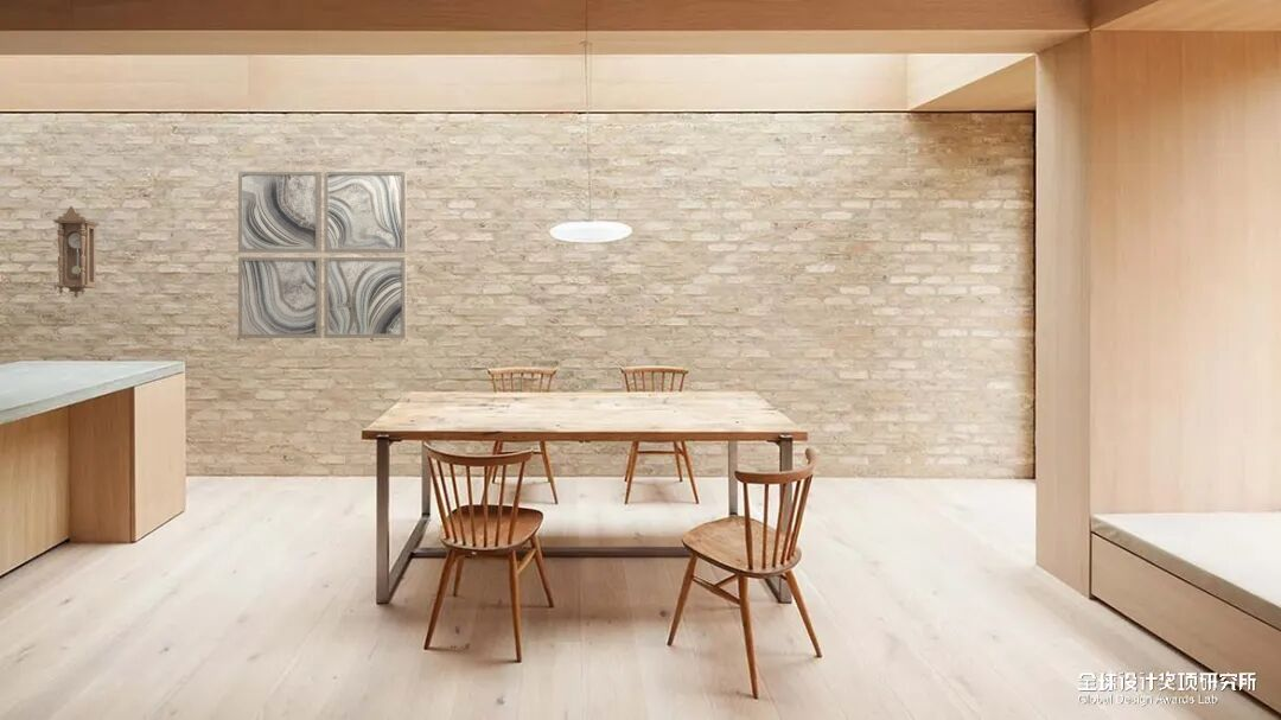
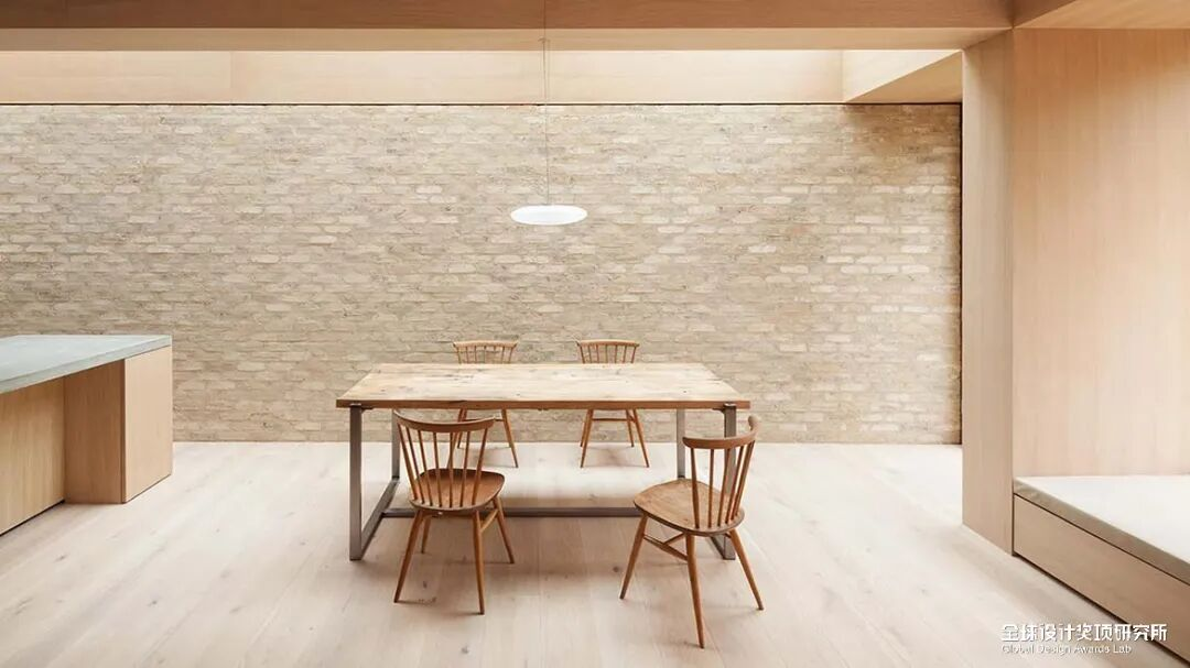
- wall art (324, 251)
- pendulum clock (76, 253)
